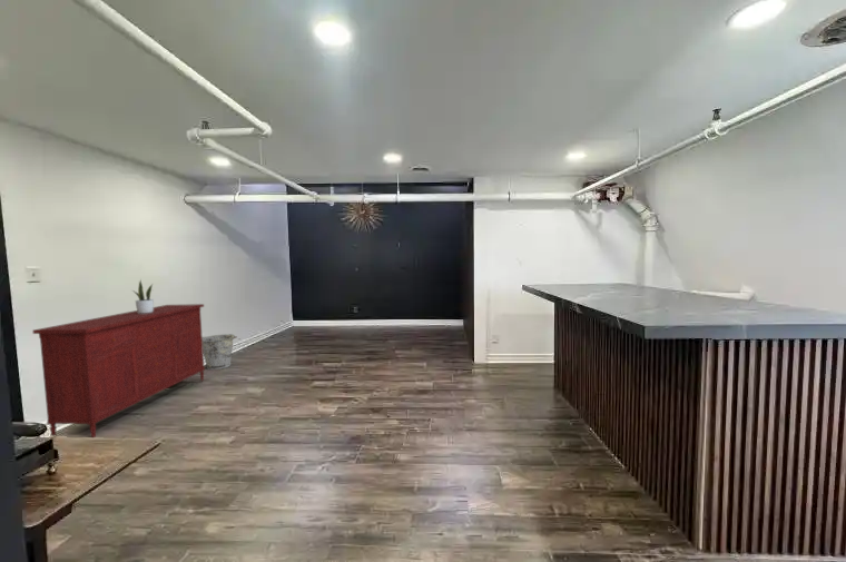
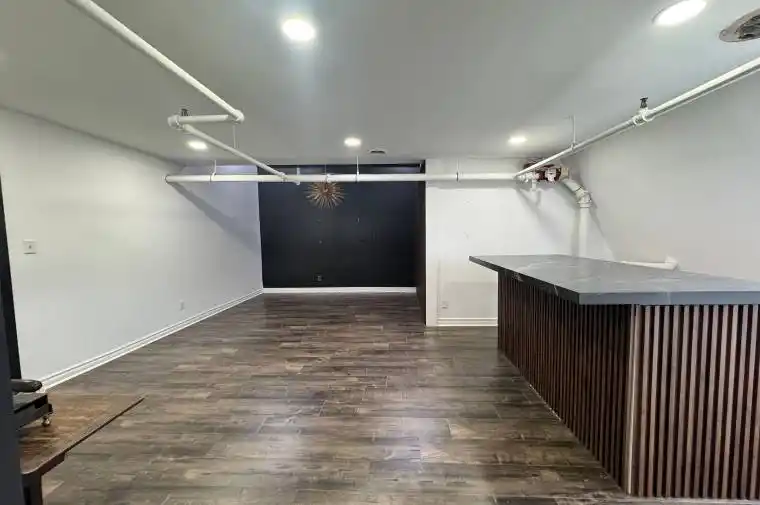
- potted plant (144, 296)
- sideboard (137, 359)
- bucket (219, 352)
